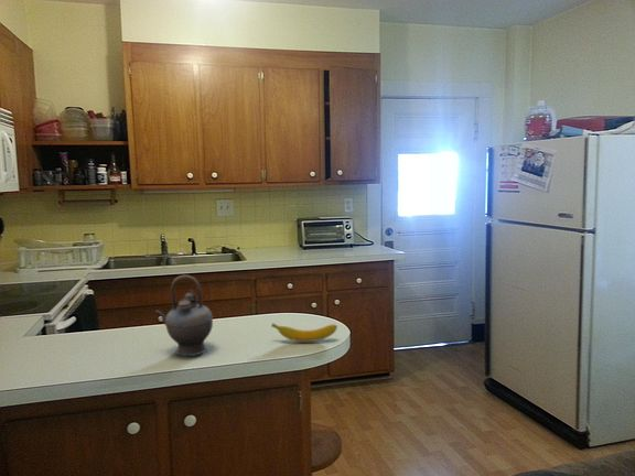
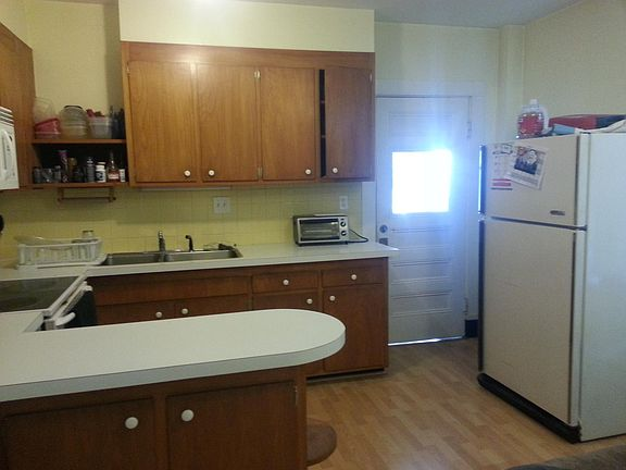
- teapot (183, 313)
- banana (304, 332)
